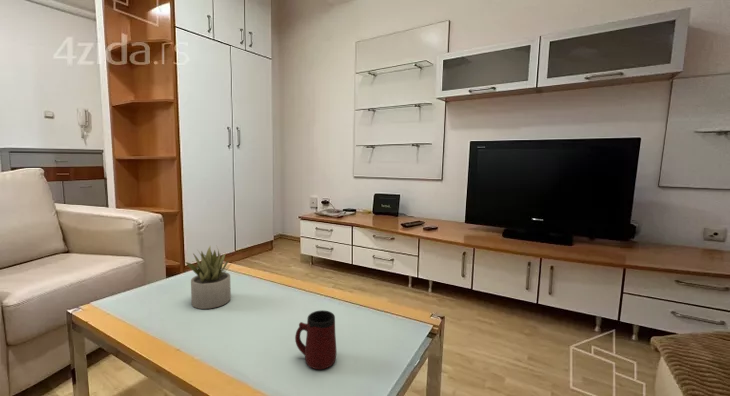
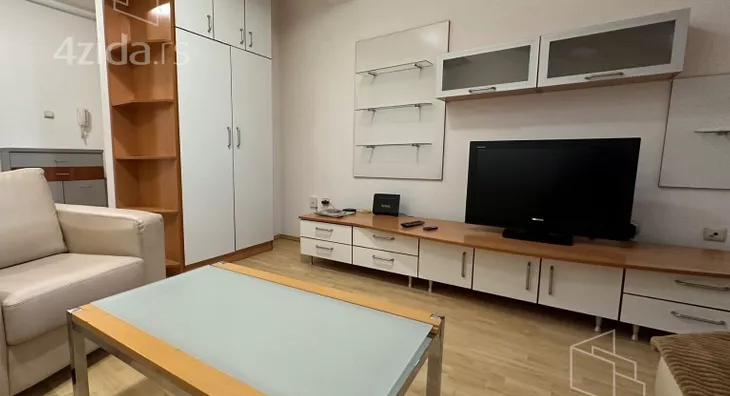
- succulent plant (210, 273)
- mug (315, 337)
